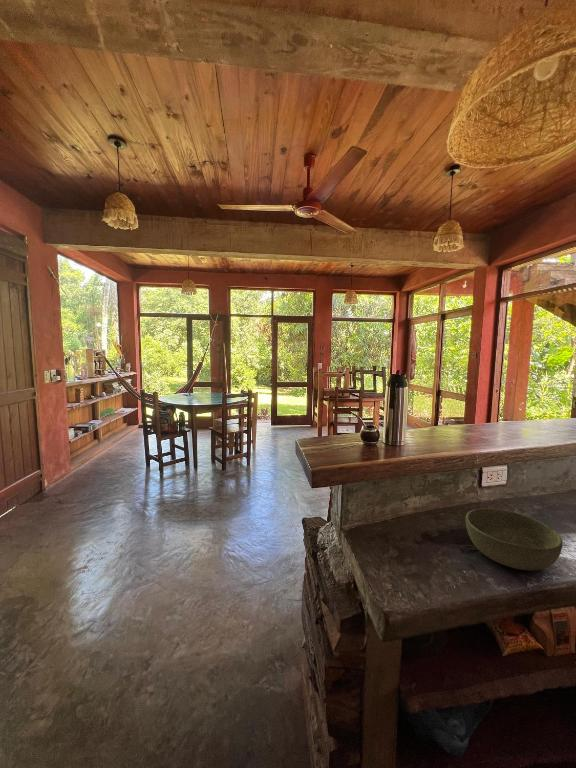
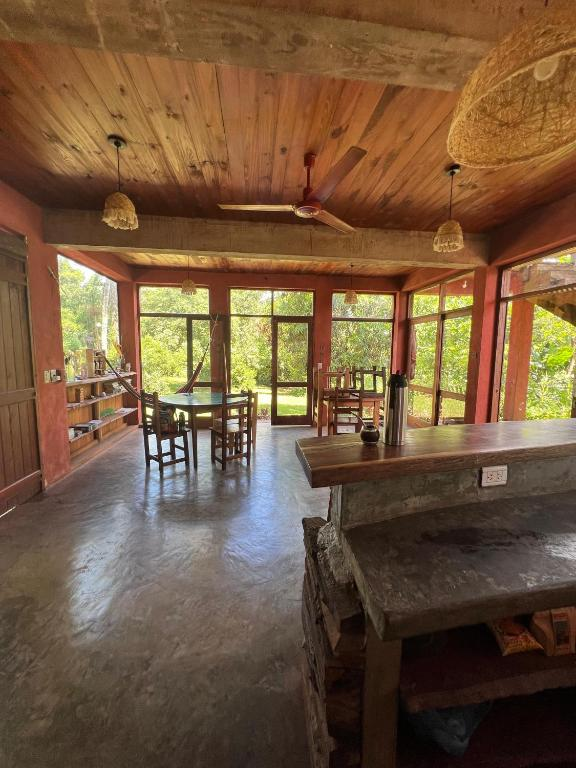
- bowl (509, 540)
